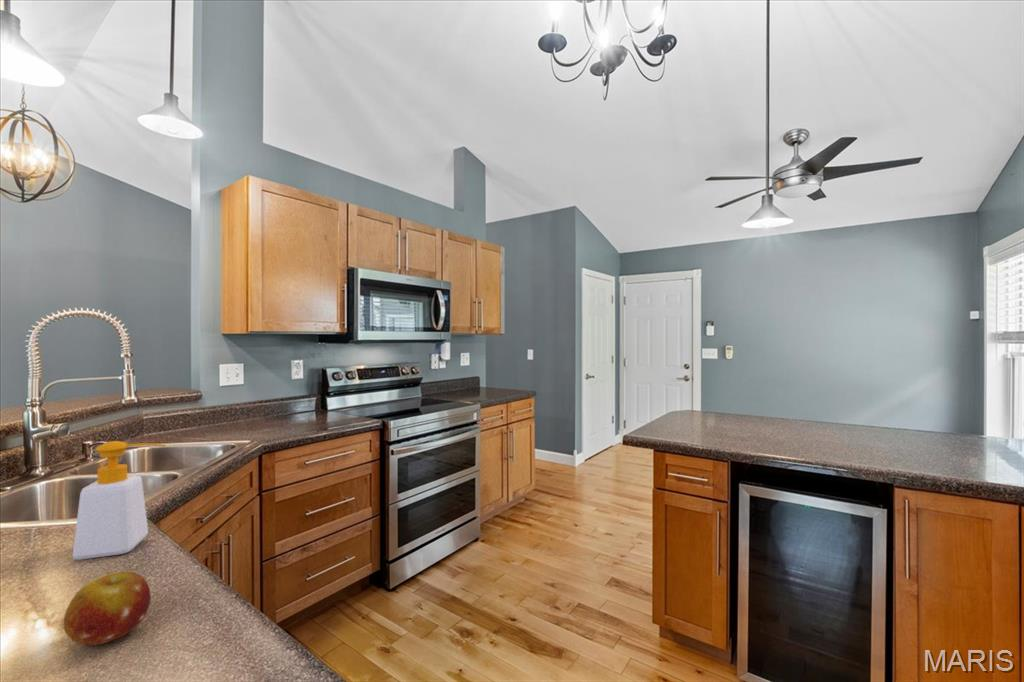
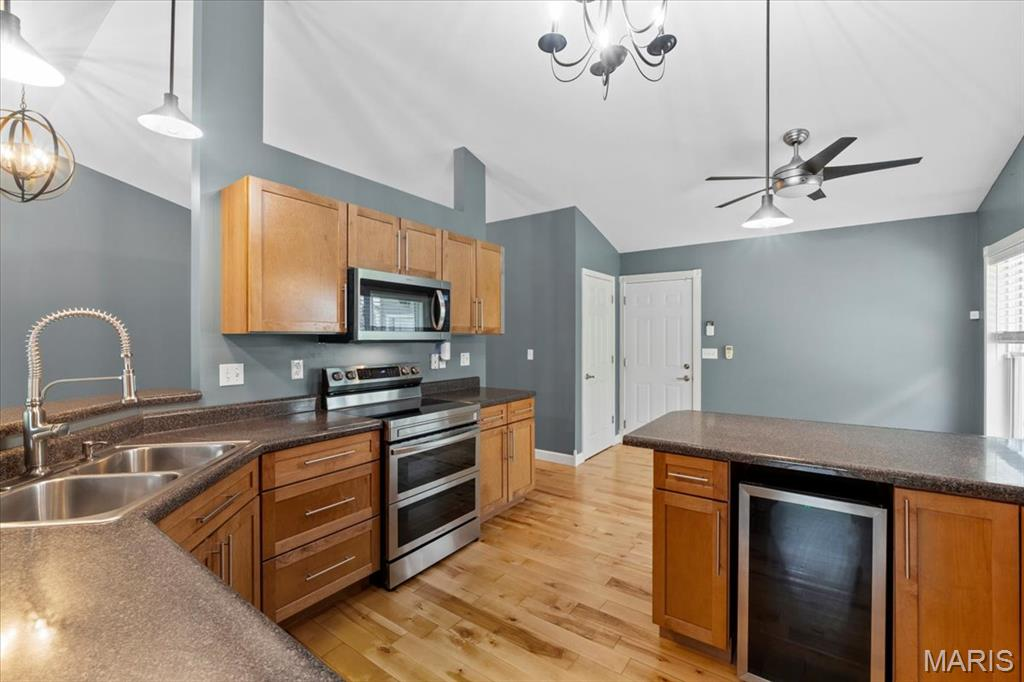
- fruit (109, 607)
- soap bottle (125, 493)
